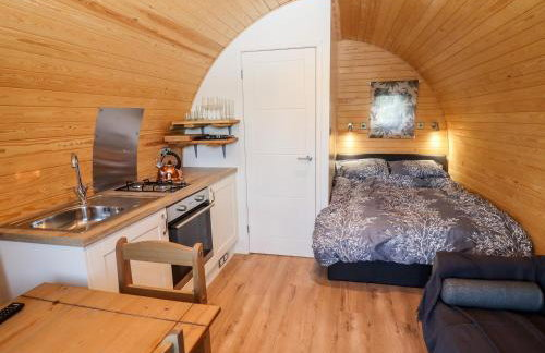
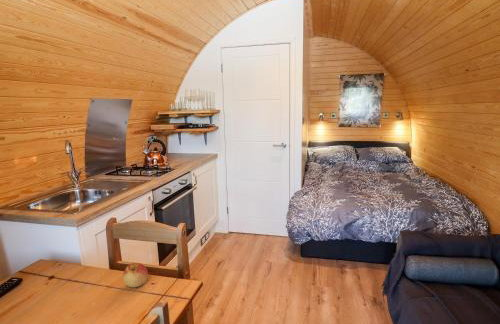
+ apple (135, 274)
